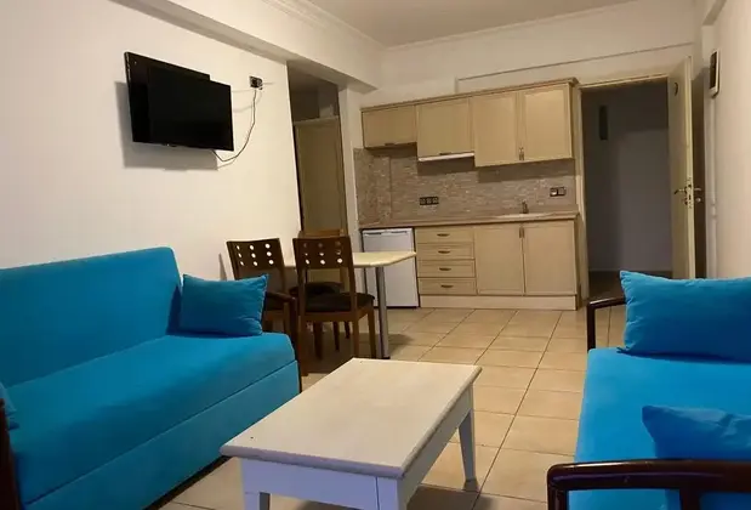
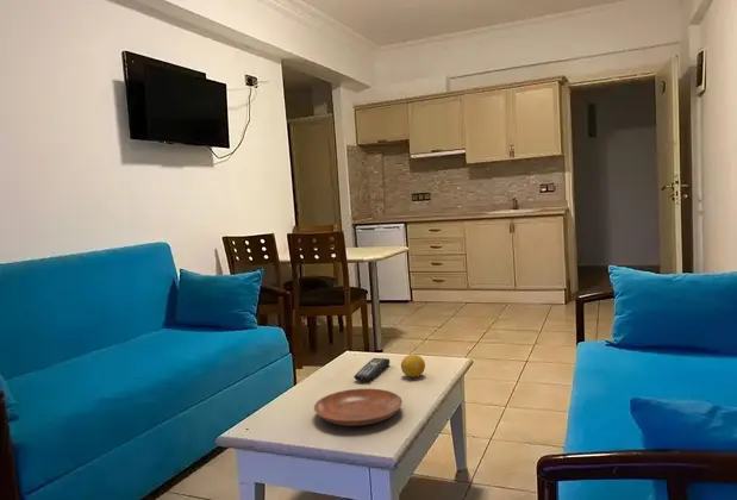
+ bowl (358, 408)
+ fruit (412, 365)
+ remote control (373, 368)
